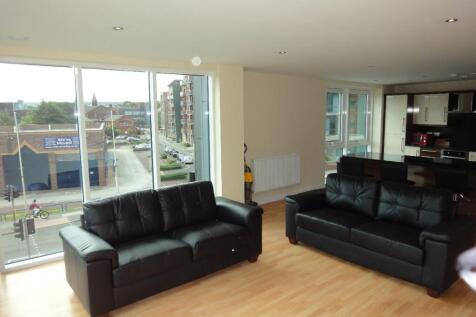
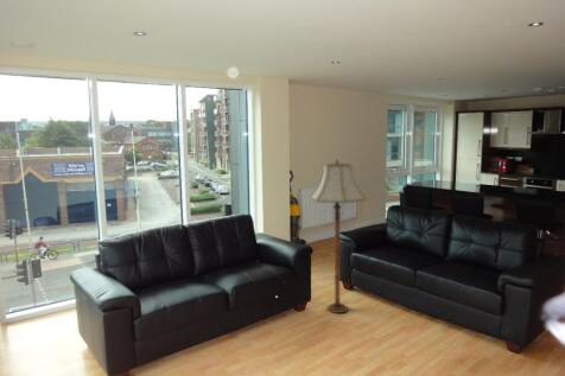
+ floor lamp (337, 235)
